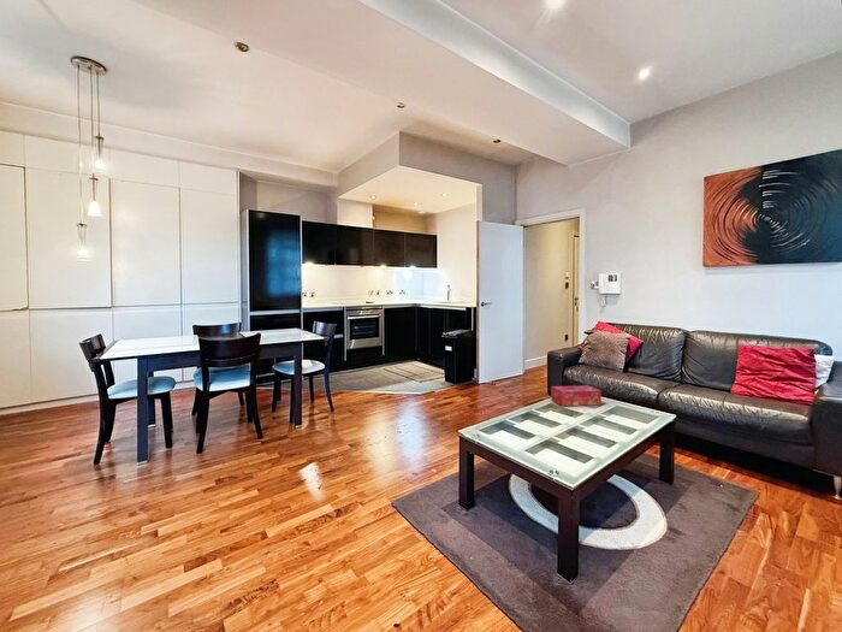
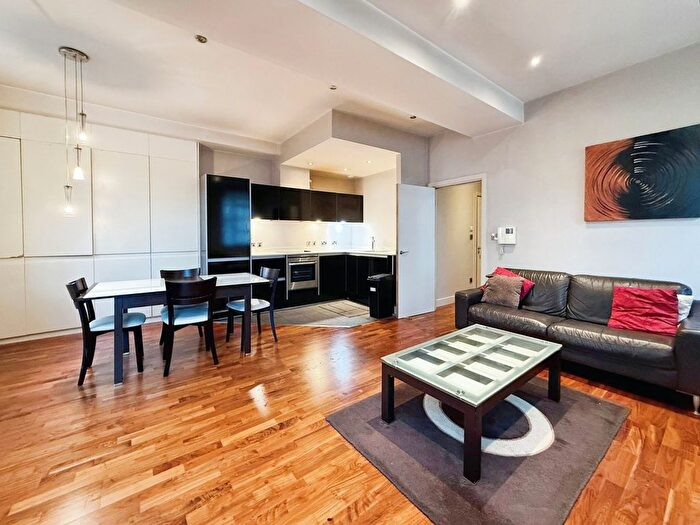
- tissue box (575, 395)
